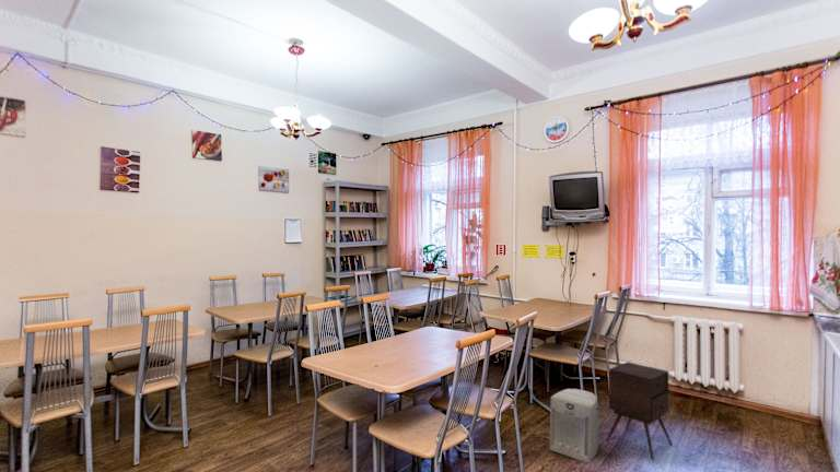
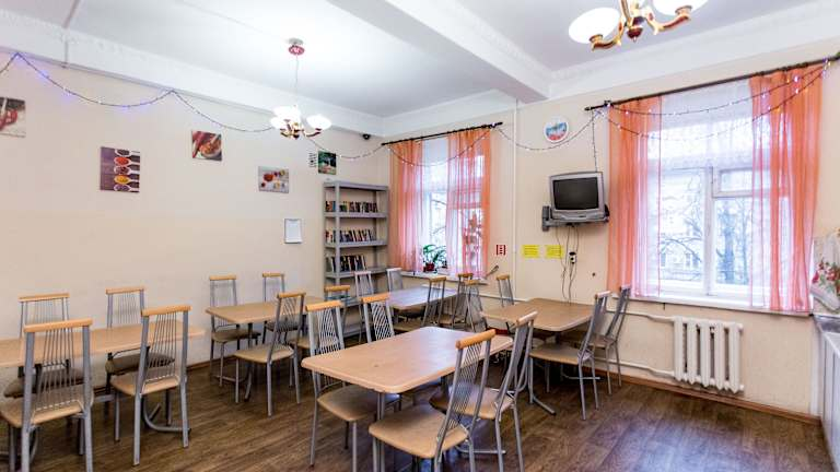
- side table (639, 406)
- speaker (576, 422)
